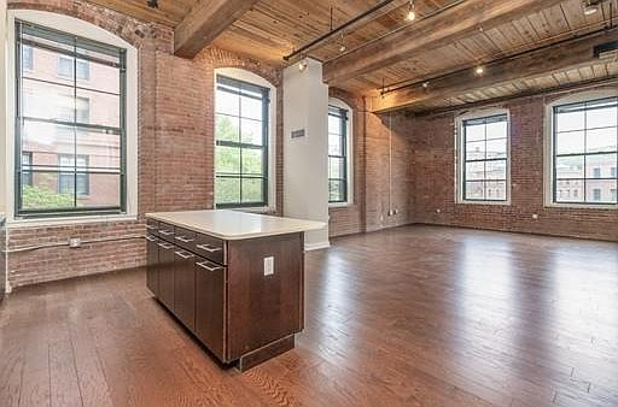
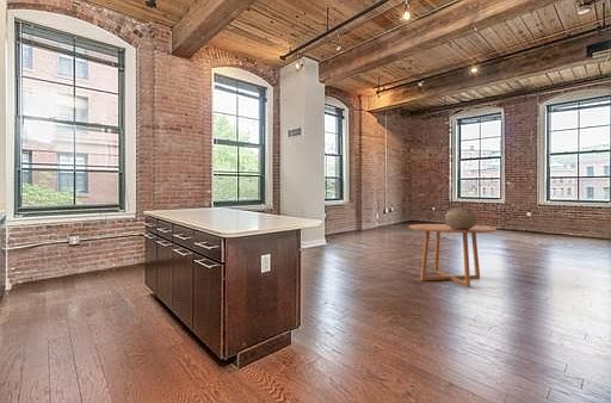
+ ceramic pot (461, 218)
+ dining table (438, 253)
